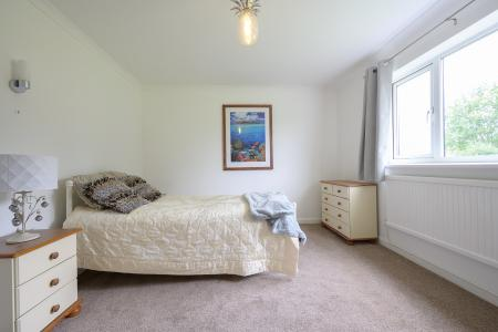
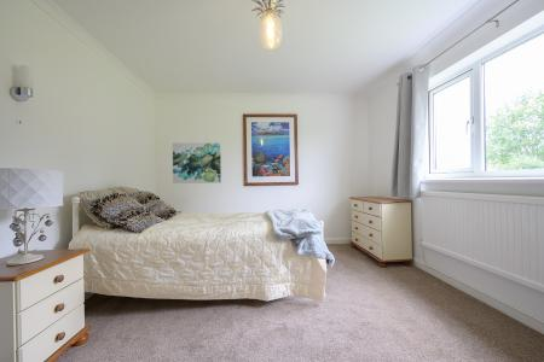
+ wall art (197, 163)
